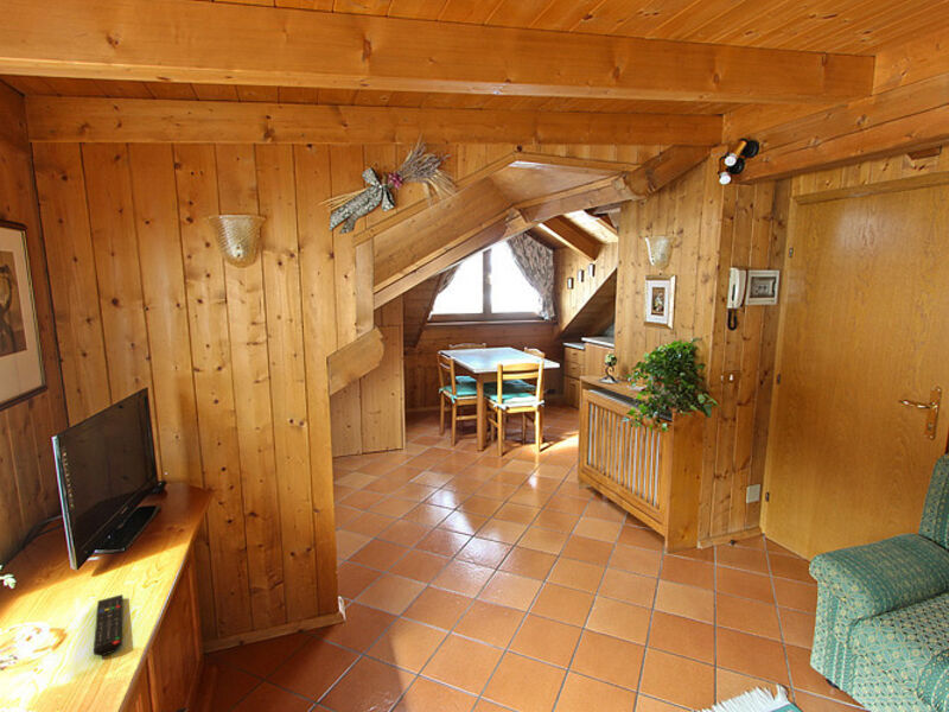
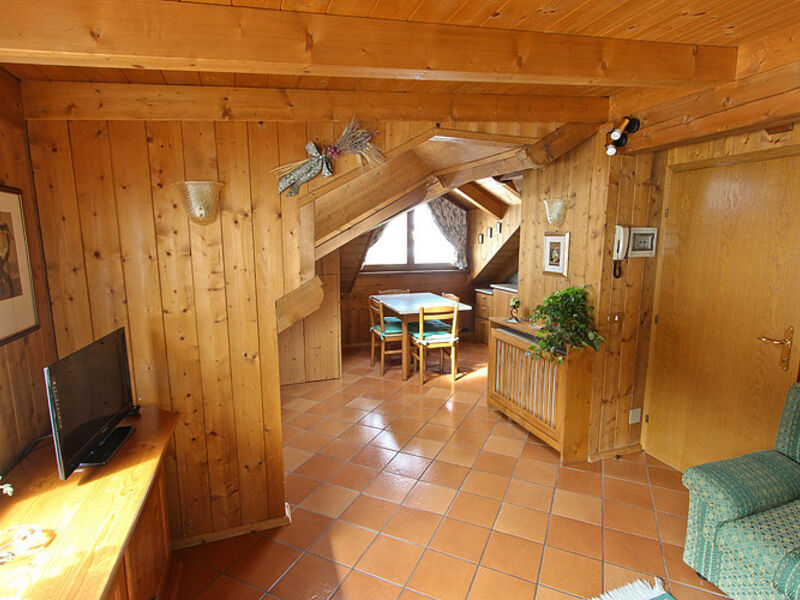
- remote control (109, 623)
